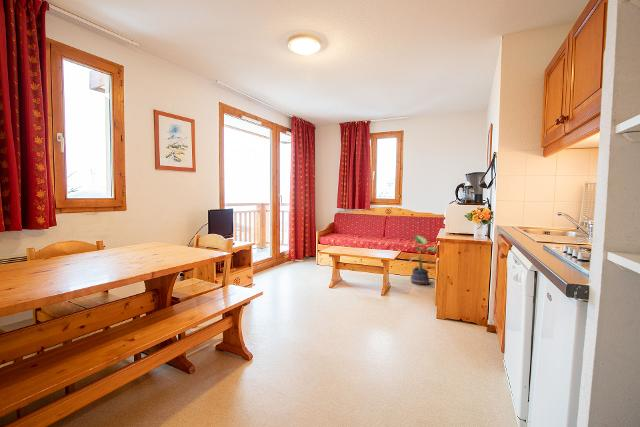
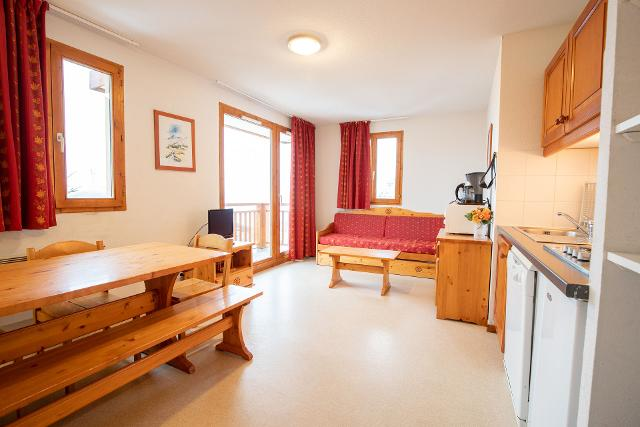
- potted plant (422, 260)
